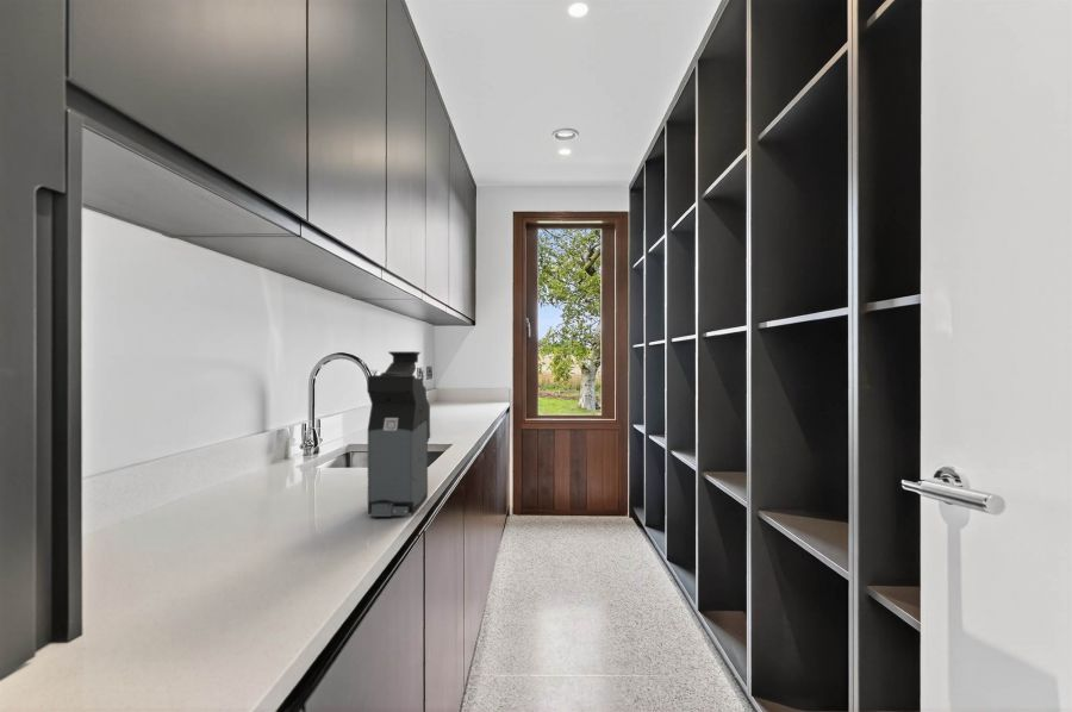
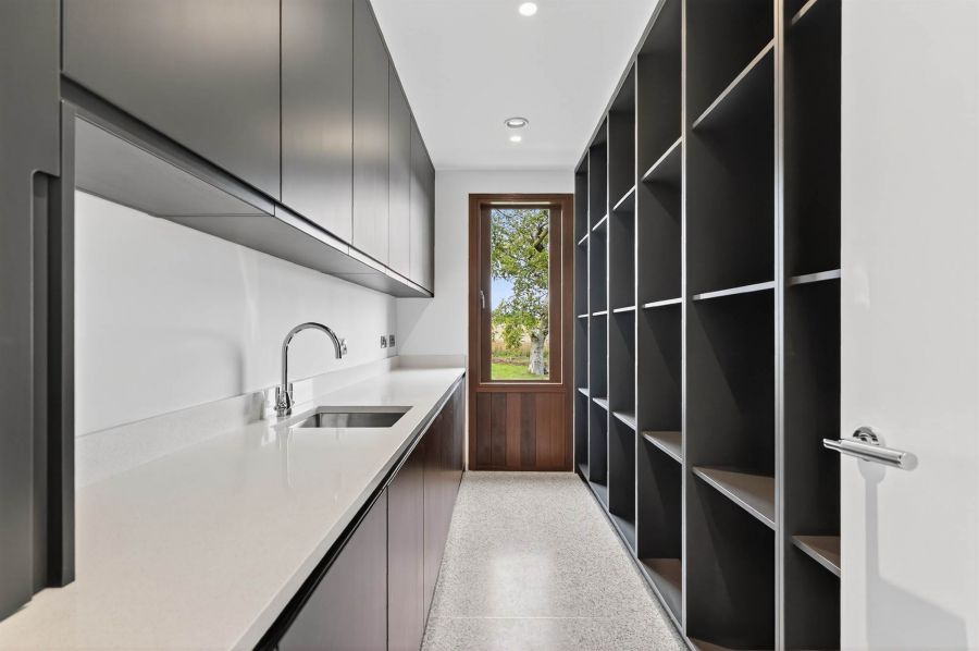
- coffee maker (400, 427)
